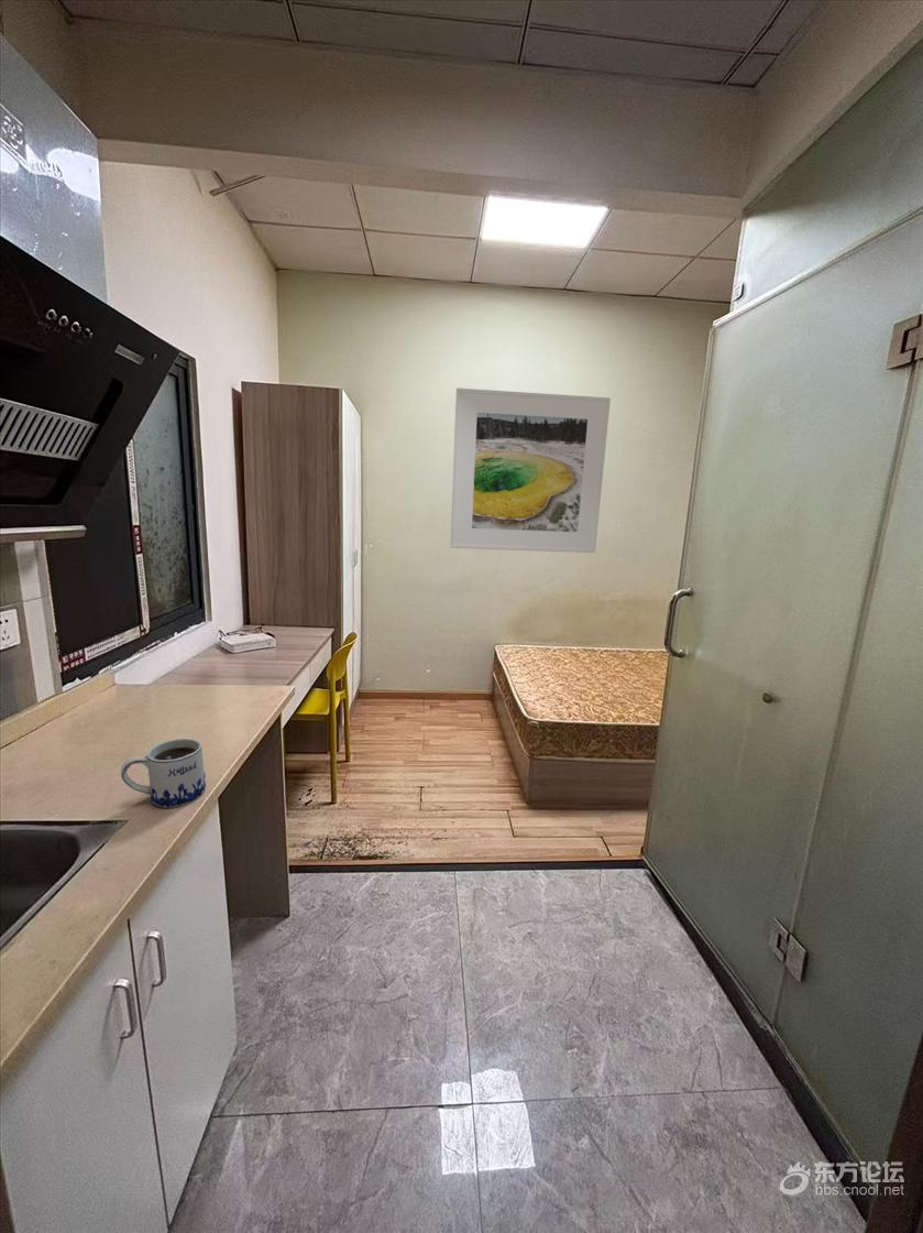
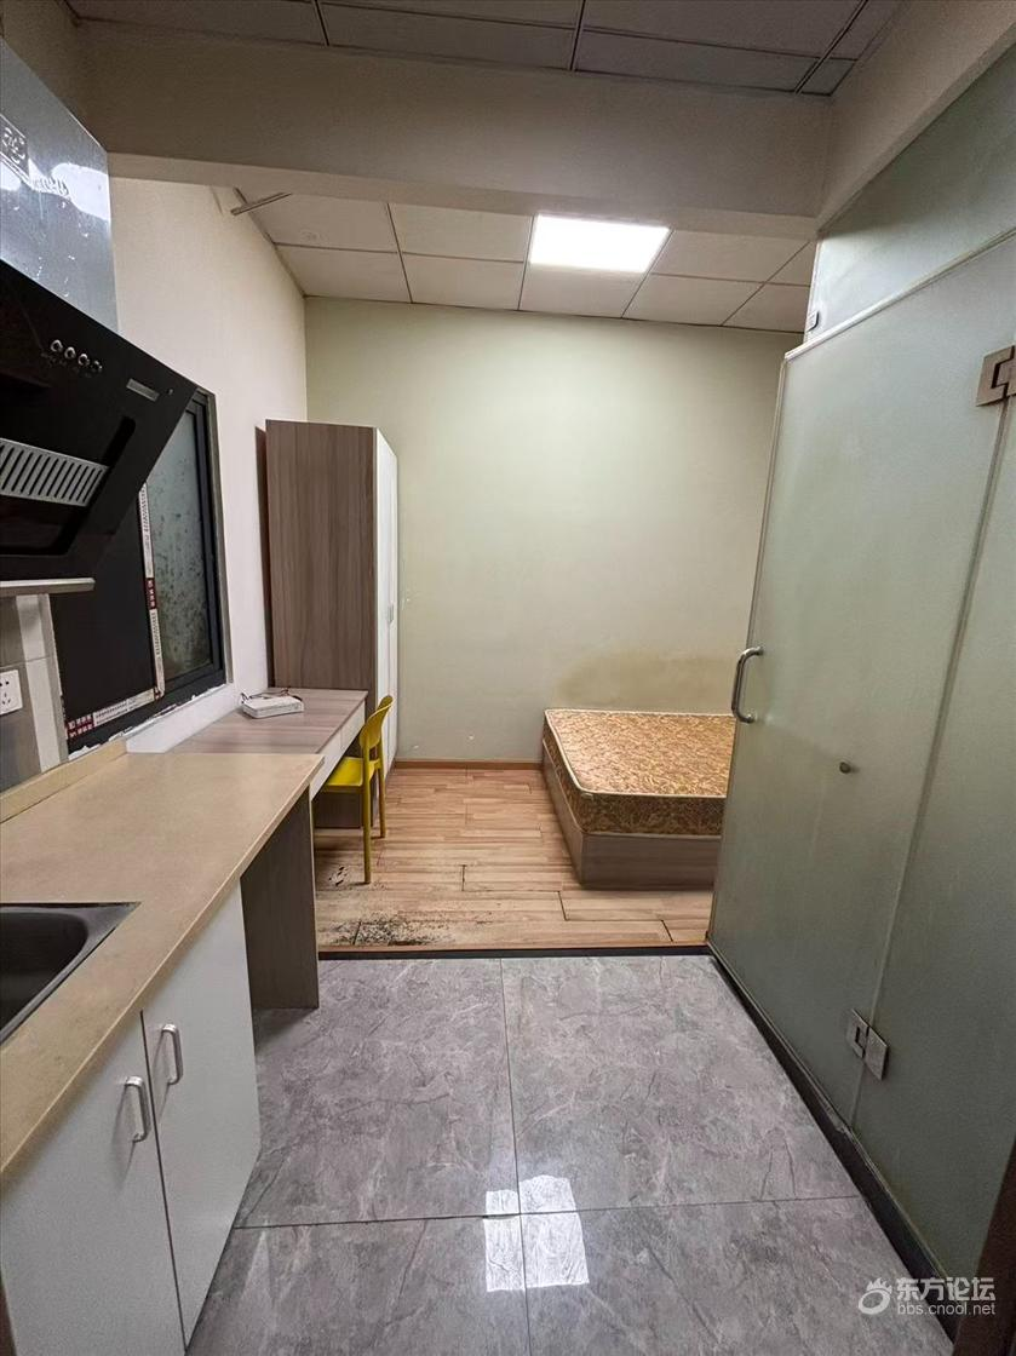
- mug (168, 773)
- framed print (528, 473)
